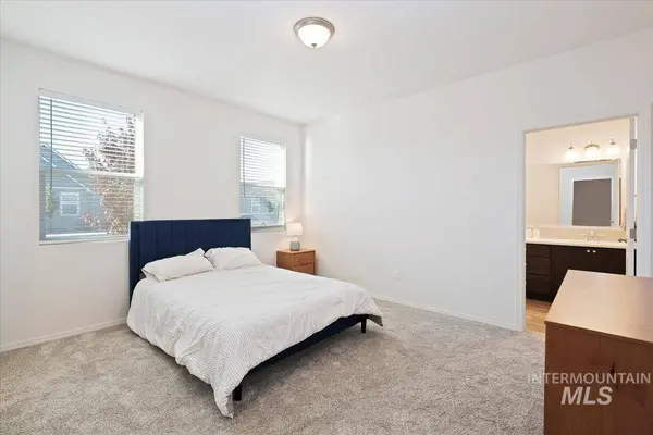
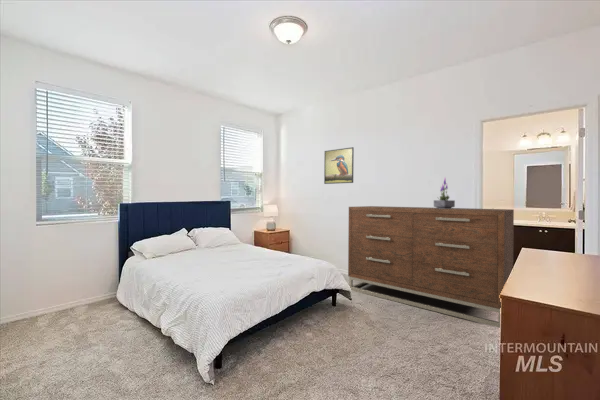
+ potted plant (444, 192)
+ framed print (338, 166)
+ dresser (422, 253)
